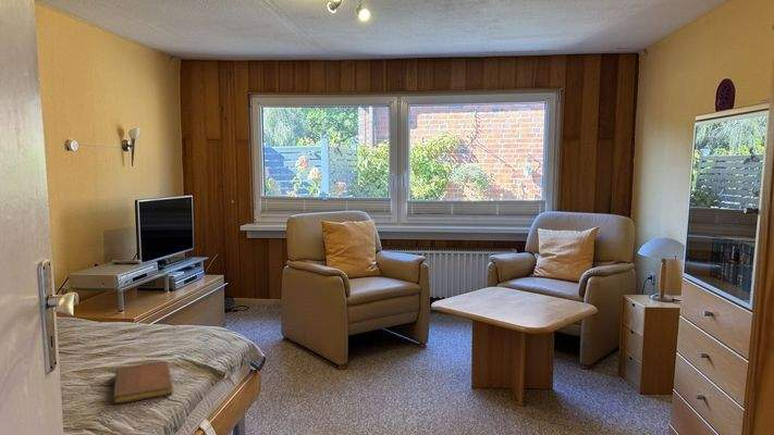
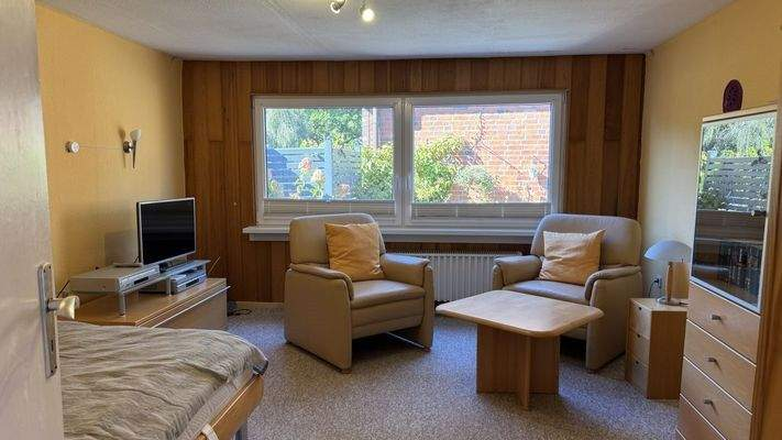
- notebook (143, 380)
